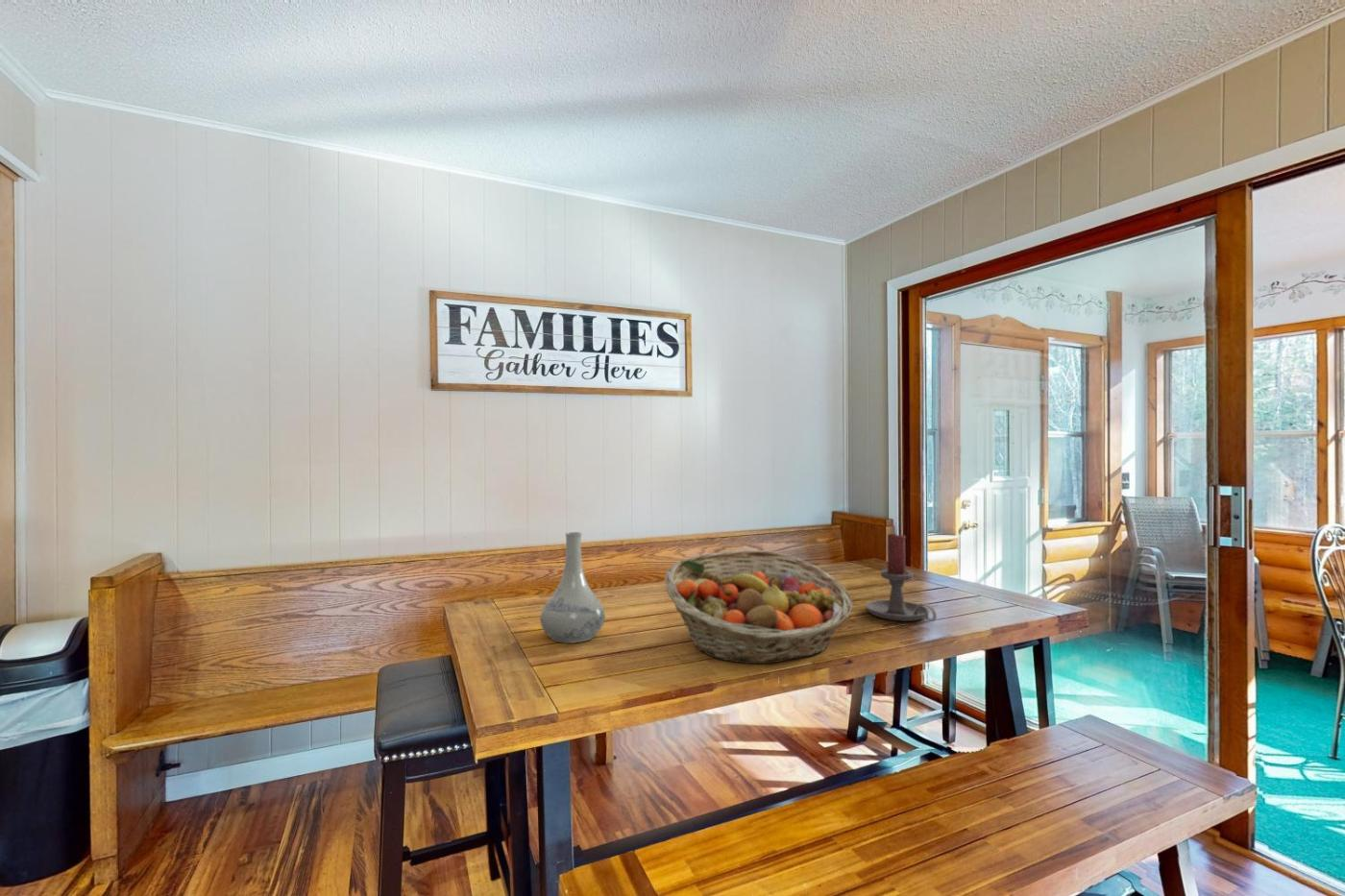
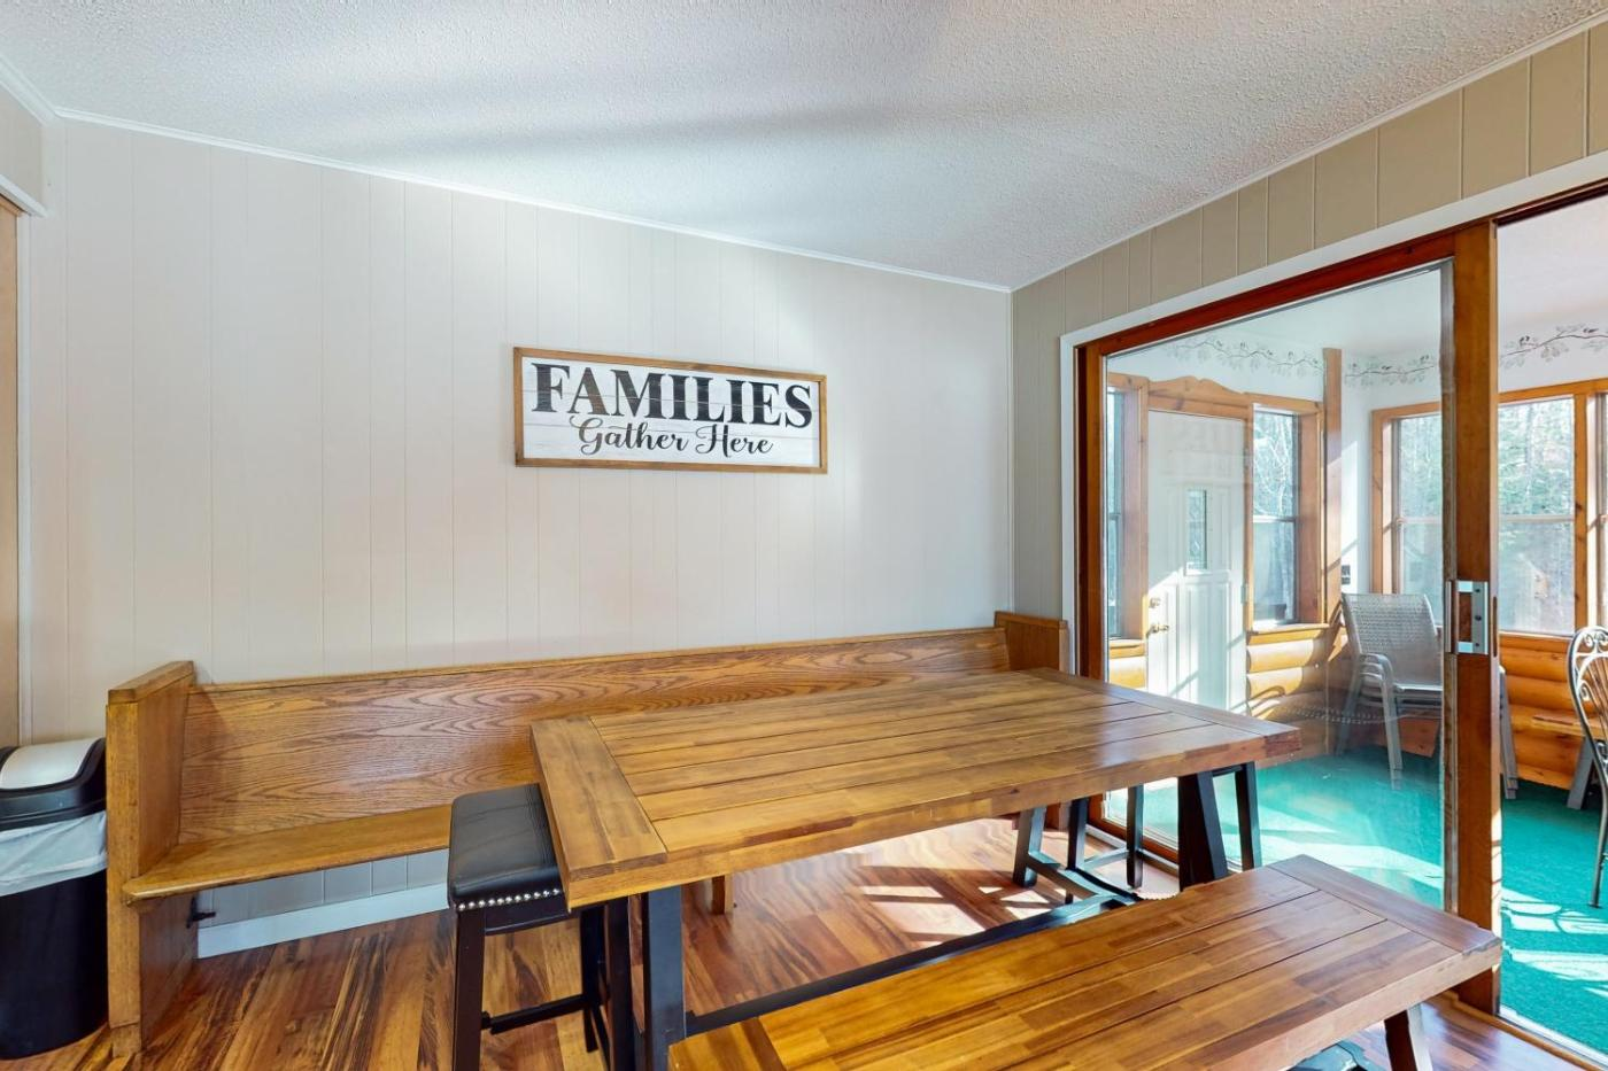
- fruit basket (757, 601)
- vase (573, 584)
- candle holder (903, 575)
